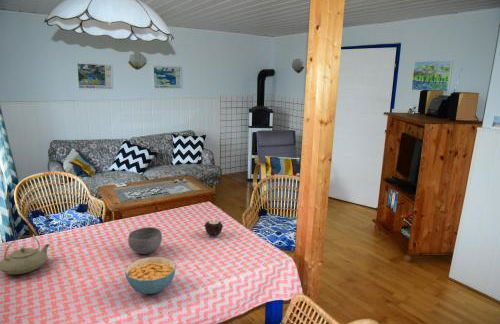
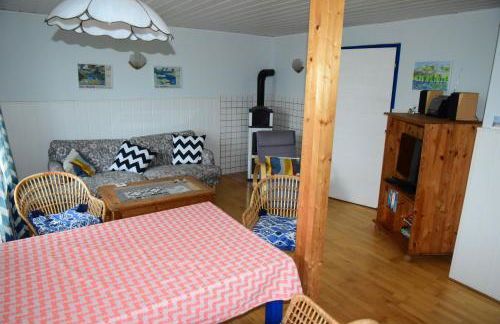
- teapot (25, 251)
- candle (213, 227)
- cereal bowl (151, 279)
- bowl (145, 242)
